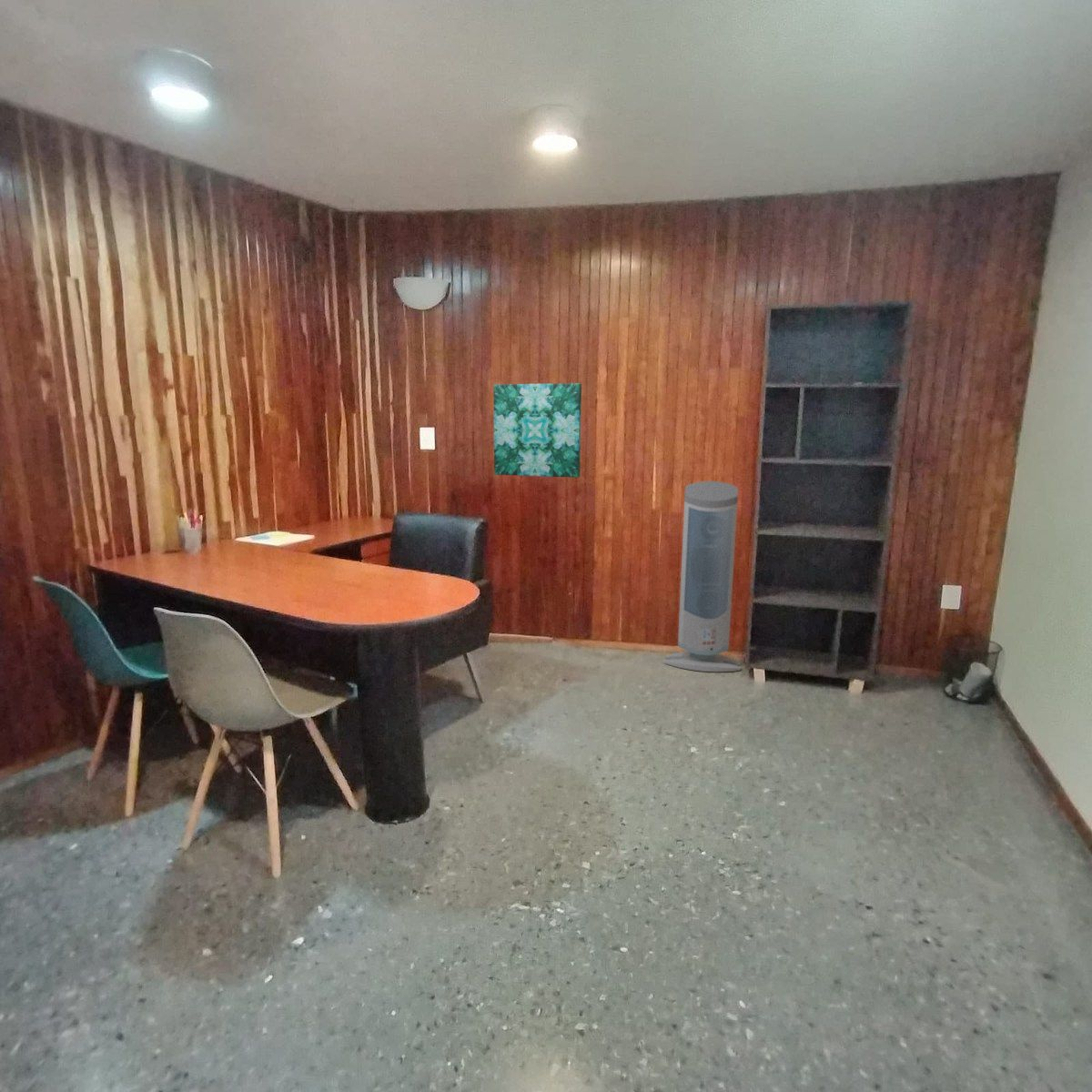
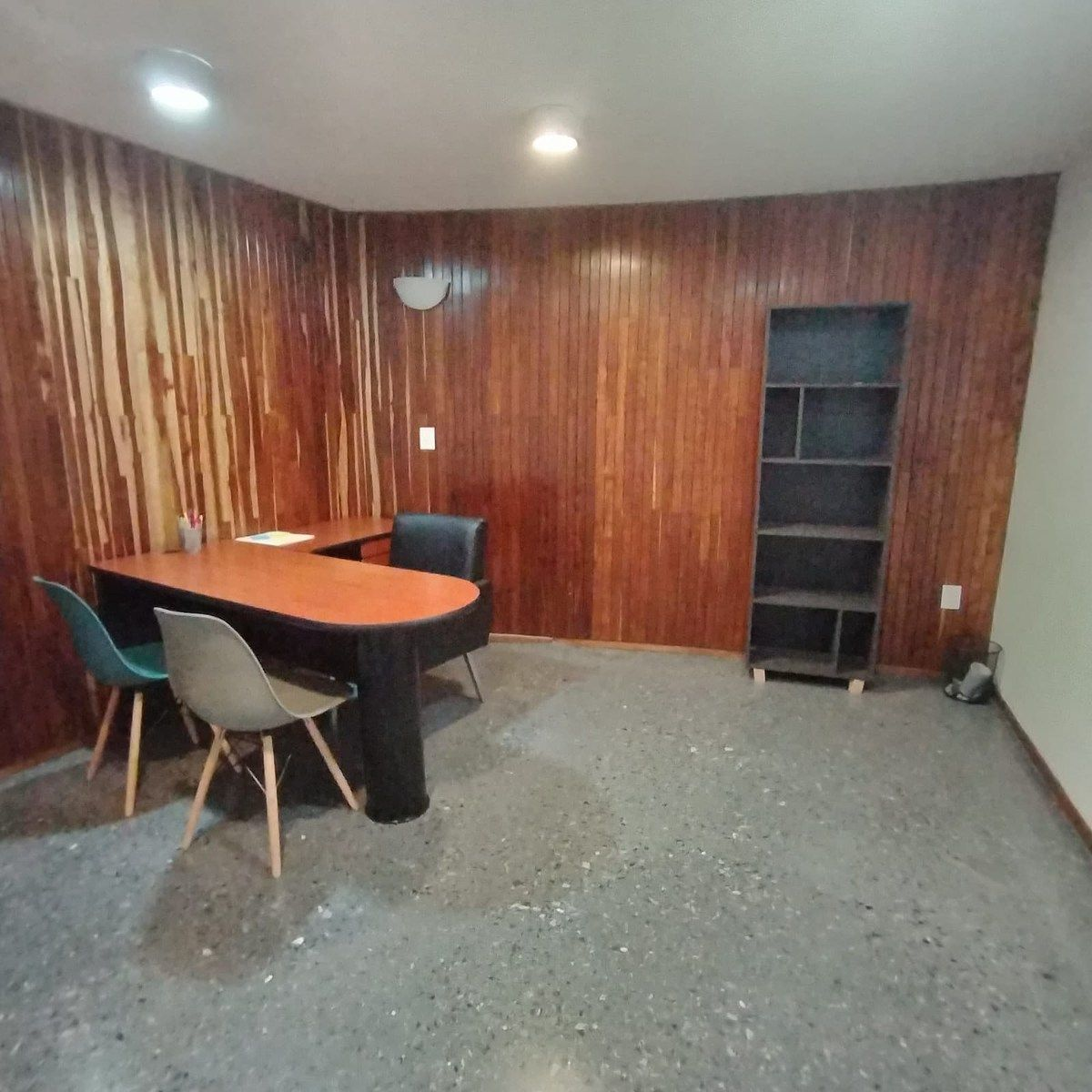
- air purifier (706, 574)
- wall art (536, 430)
